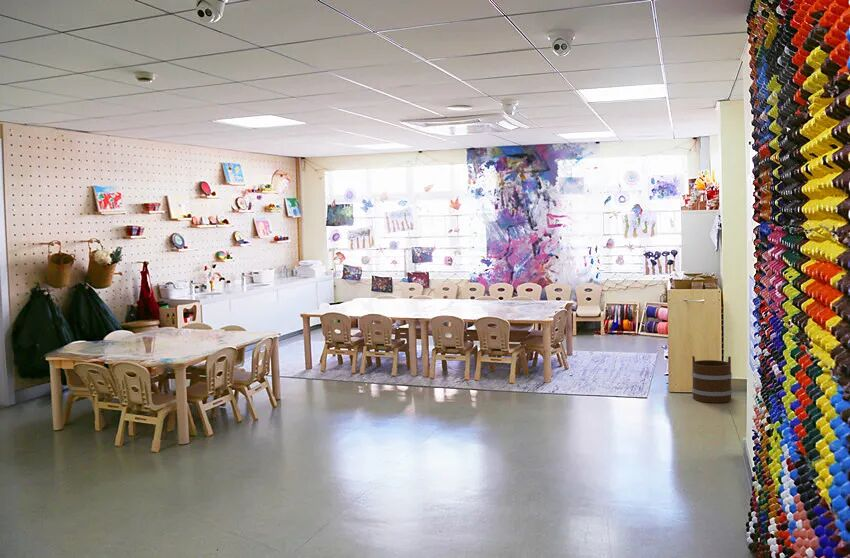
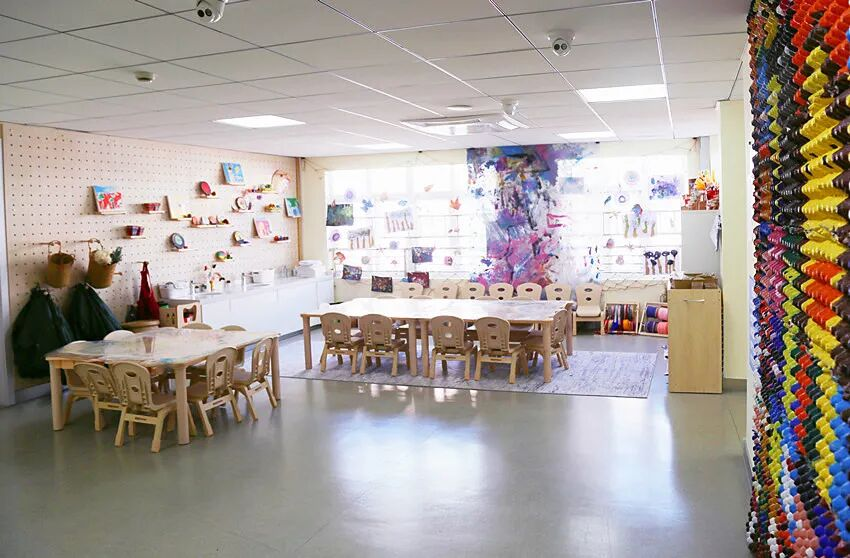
- bucket (711, 377)
